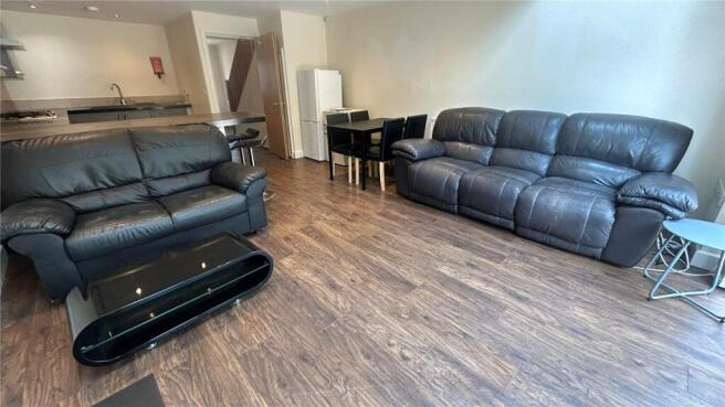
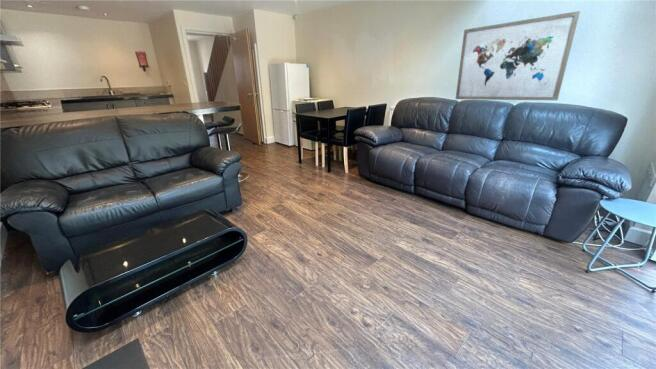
+ wall art (507, 62)
